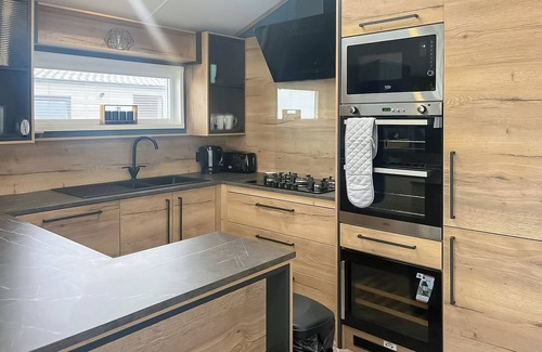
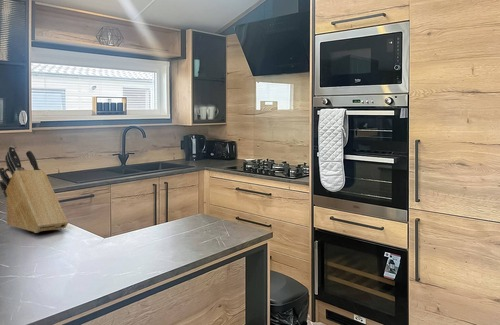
+ knife block (30, 186)
